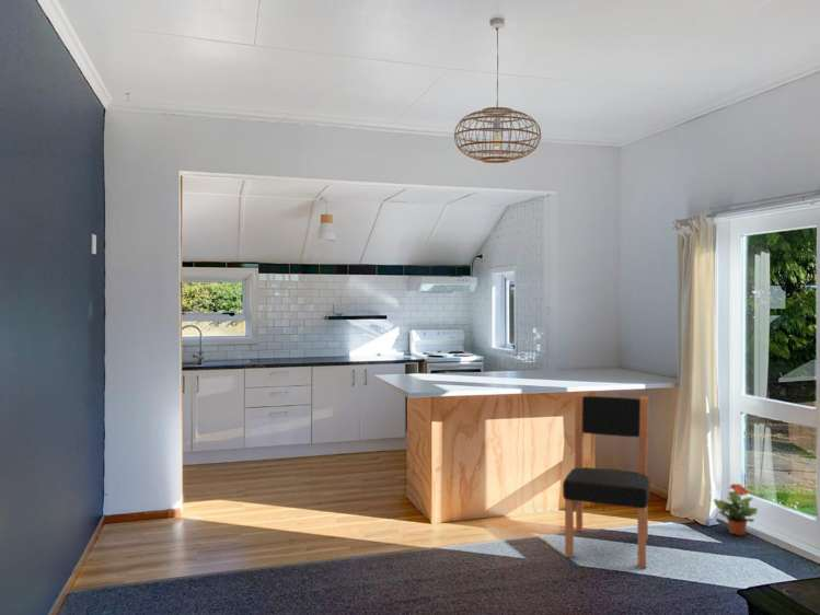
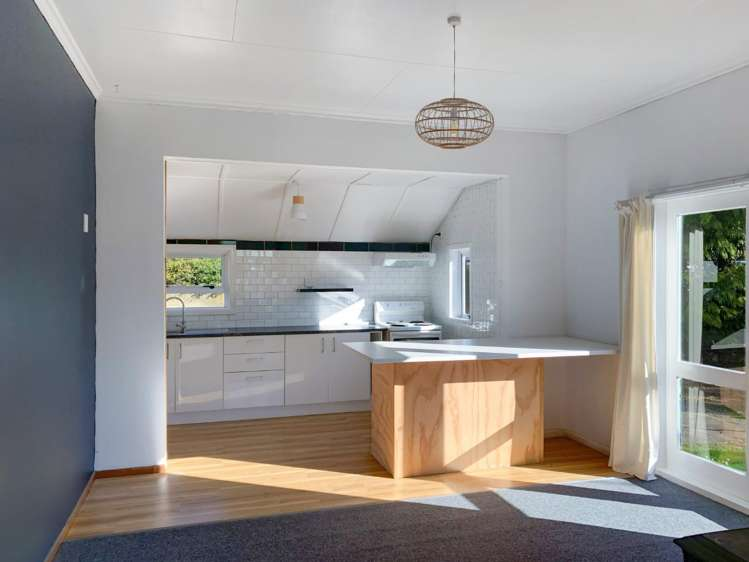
- dining chair (608, 473)
- potted plant (738, 508)
